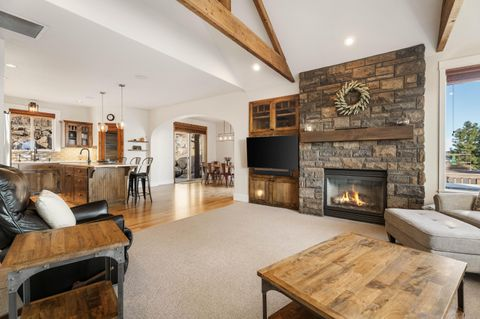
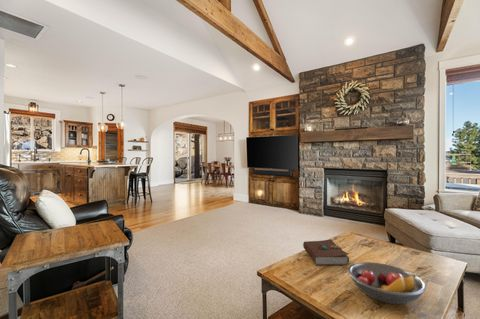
+ book (324, 250)
+ fruit bowl (384, 282)
